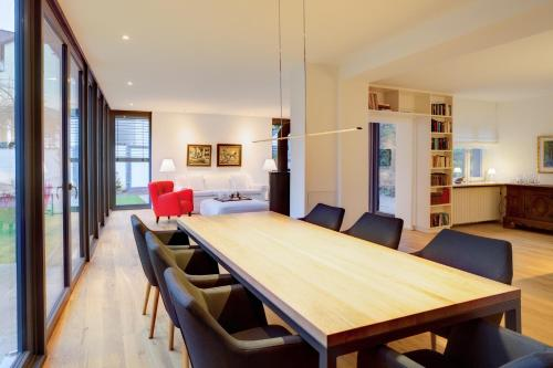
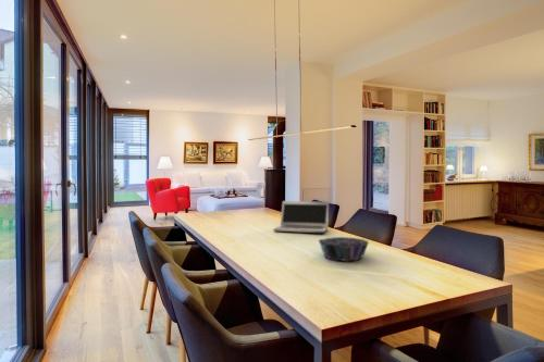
+ laptop (301, 215)
+ decorative bowl (343, 249)
